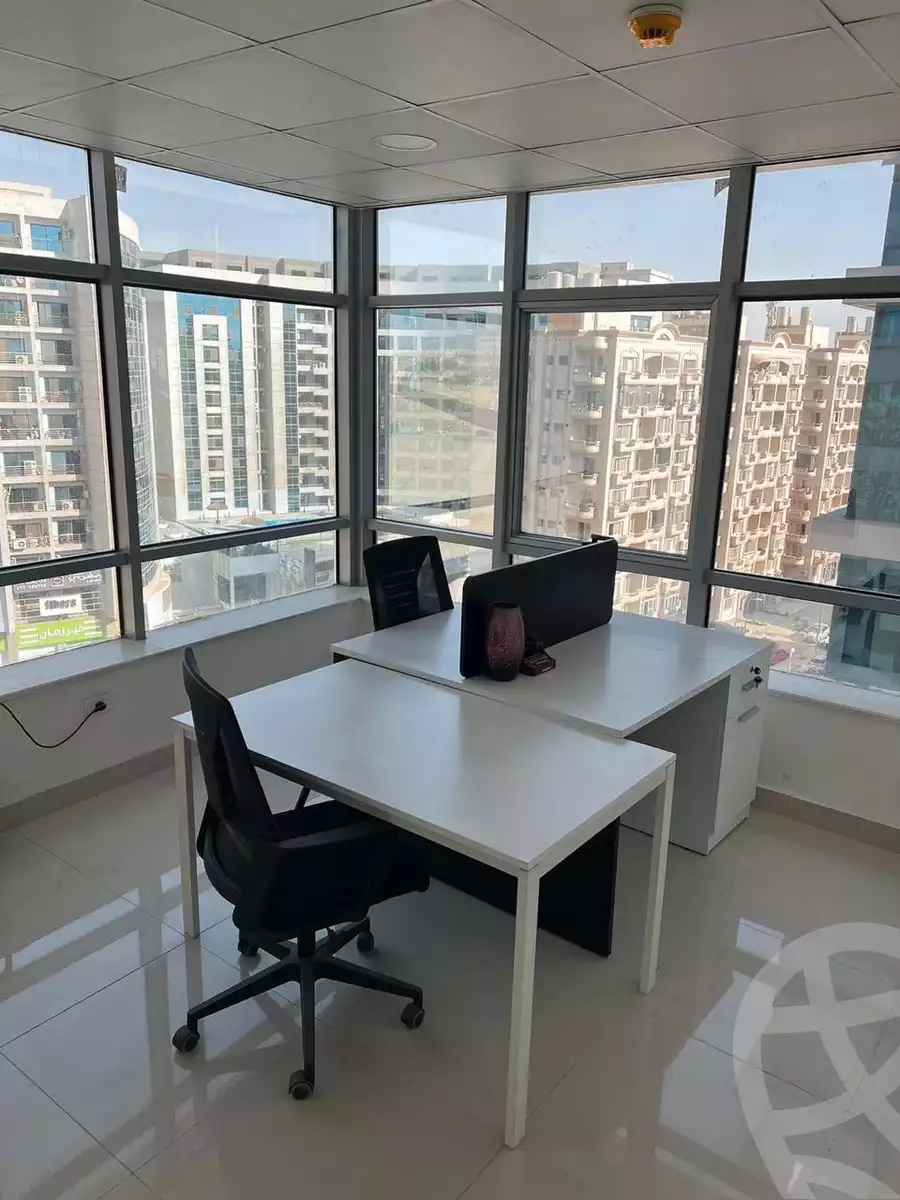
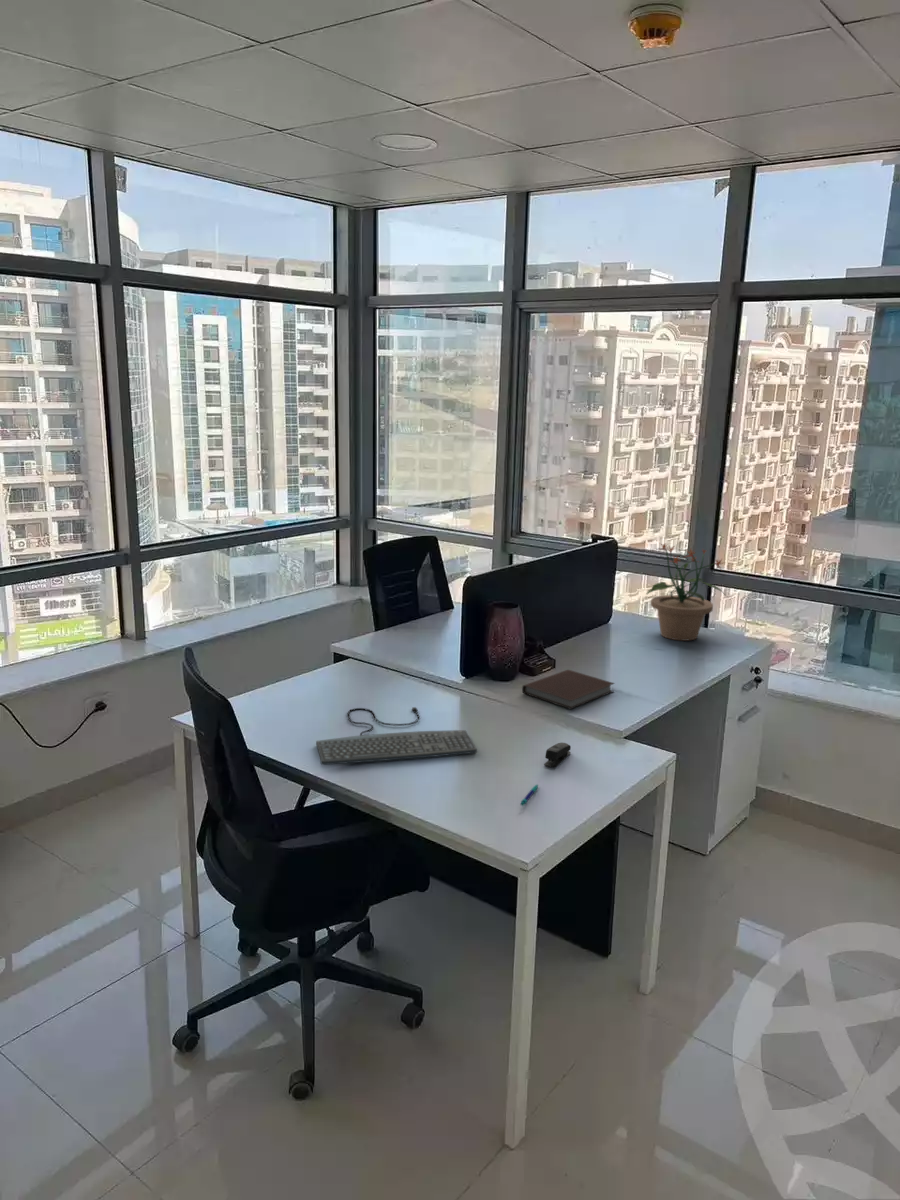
+ keyboard (389, 733)
+ potted plant (681, 590)
+ stapler (558, 751)
+ pen (530, 793)
+ notebook (568, 688)
